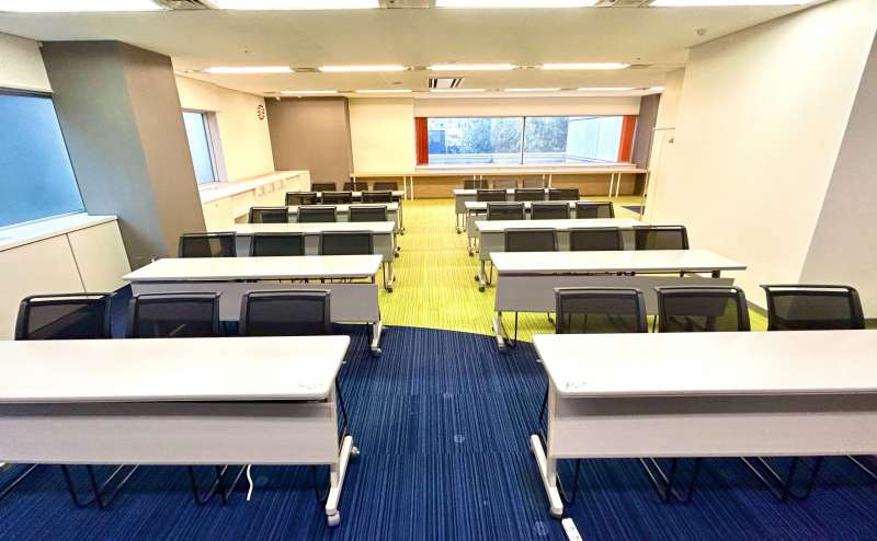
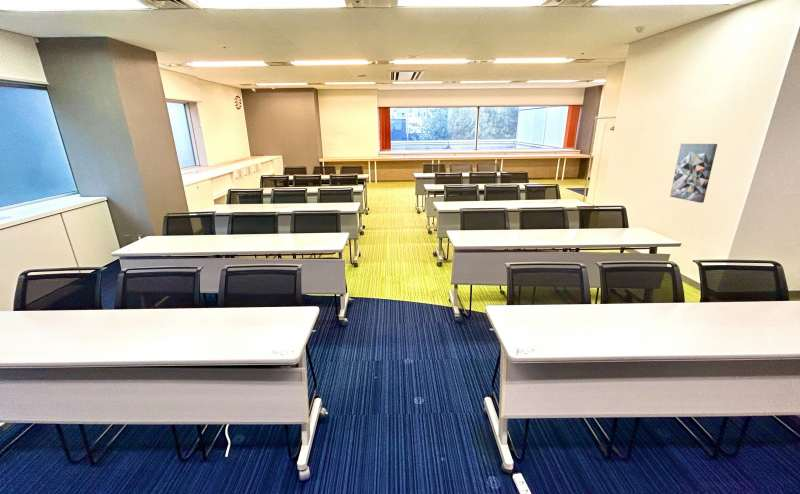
+ wall art (691, 172)
